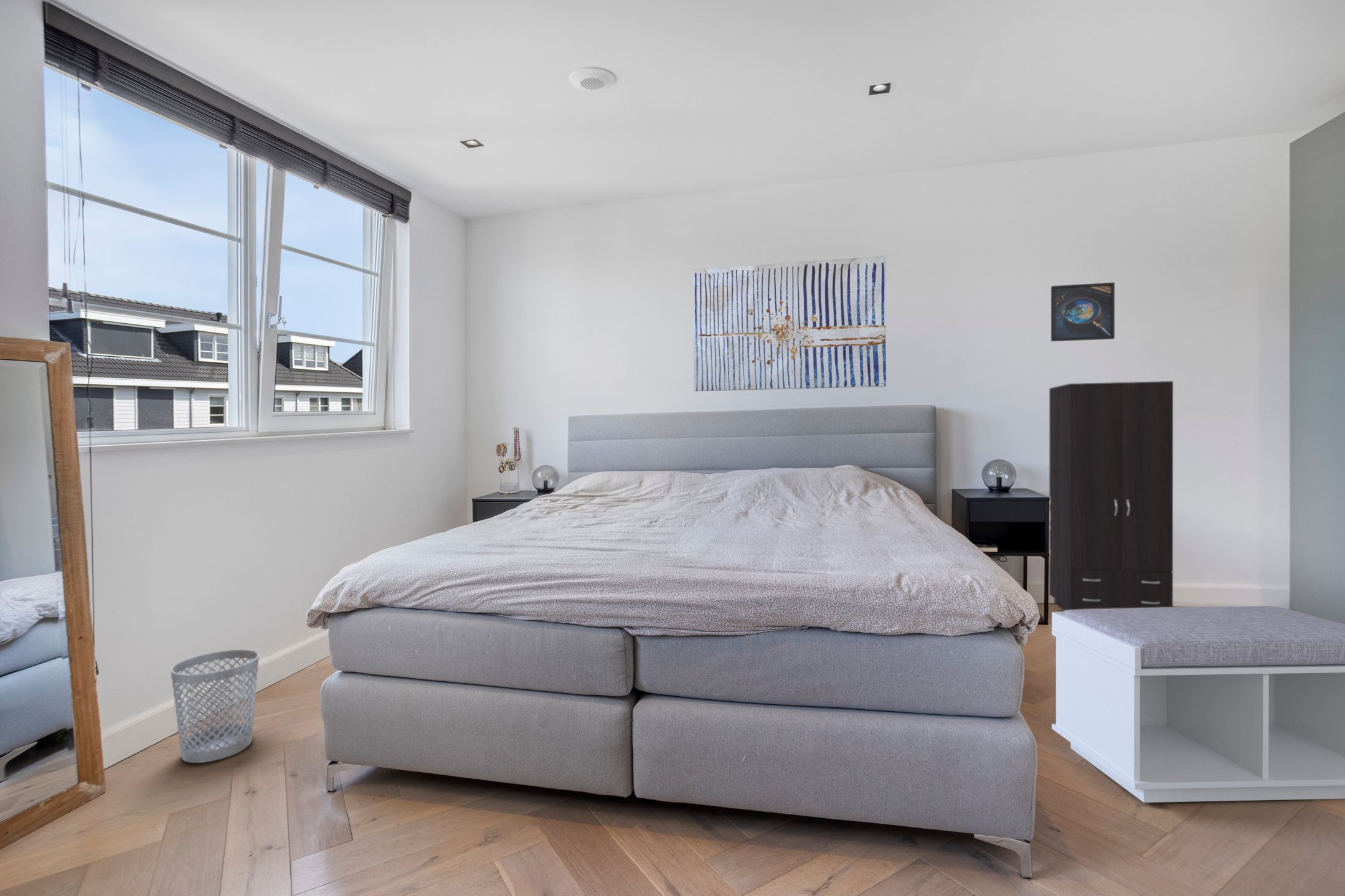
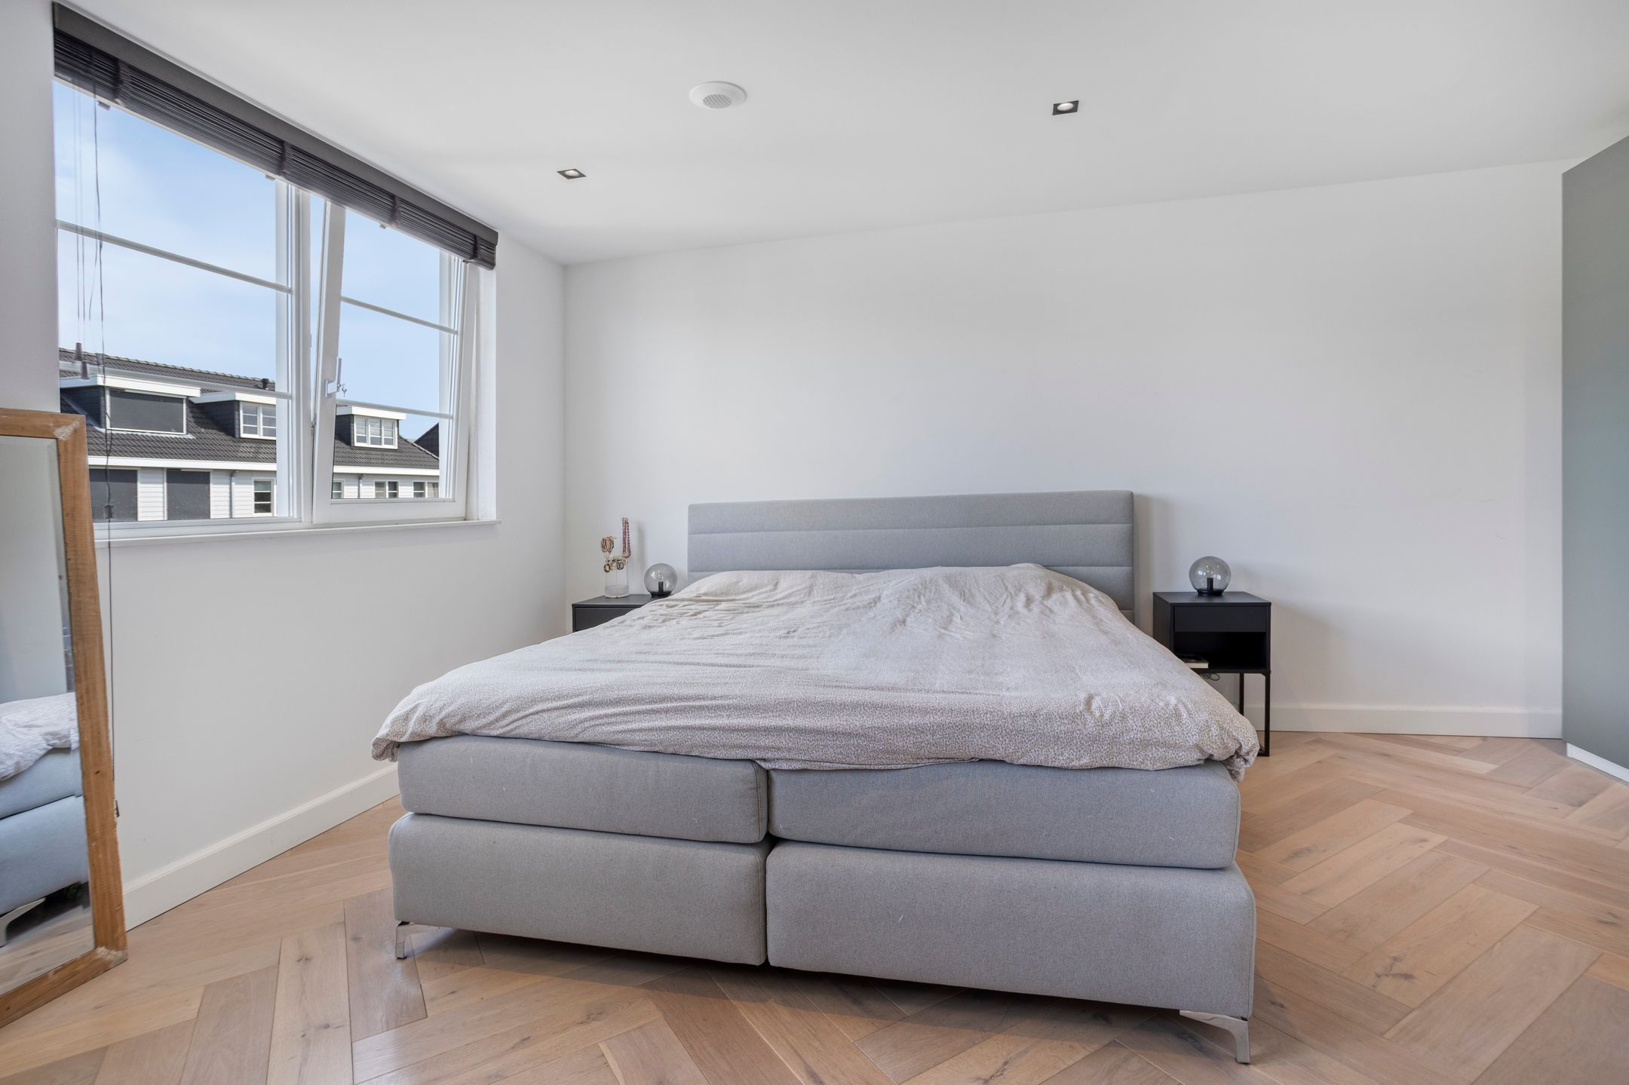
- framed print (1082, 312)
- wall art (786, 326)
- bench (1212, 695)
- wastebasket (217, 705)
- cabinet (1108, 498)
